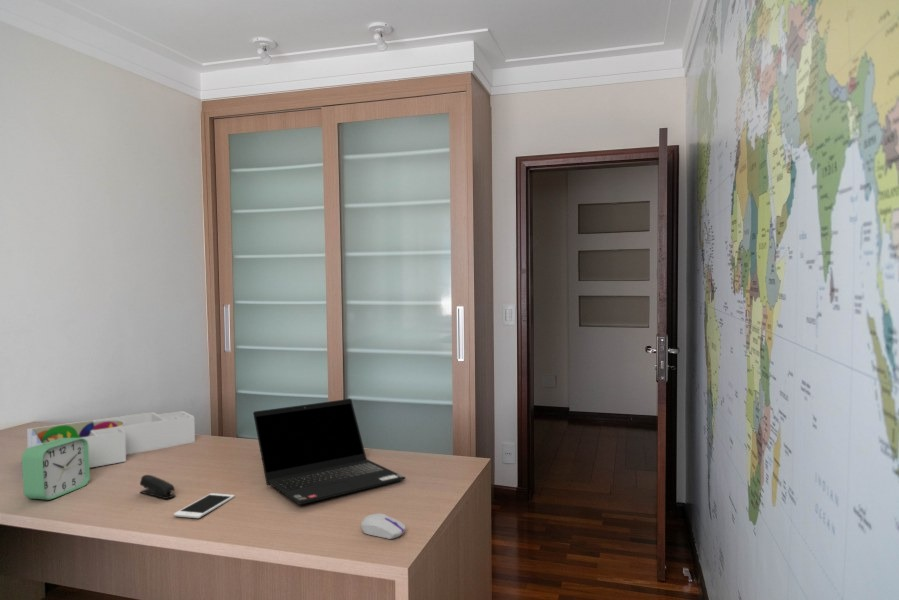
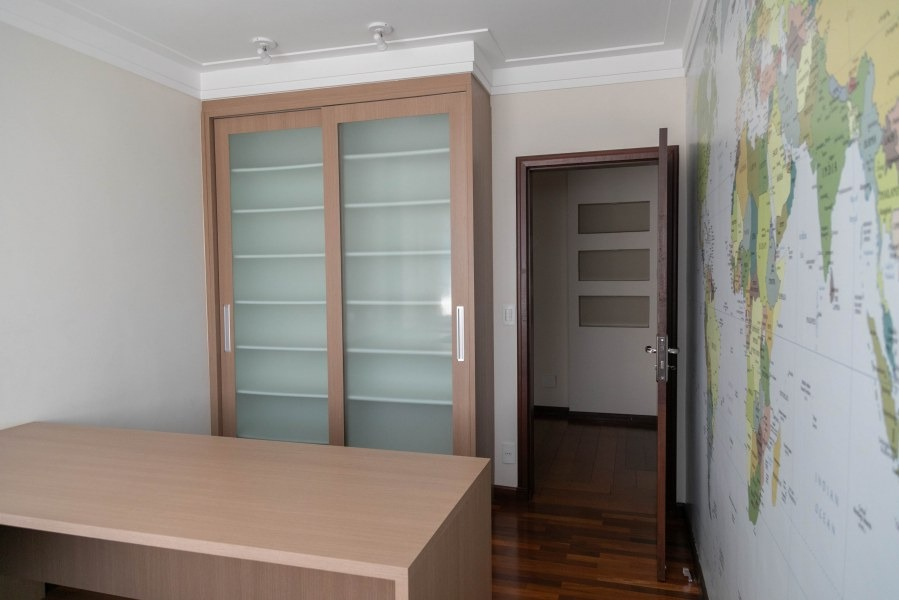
- alarm clock (56, 467)
- cell phone (205, 505)
- stapler (157, 486)
- desk organizer (117, 438)
- laptop computer (328, 446)
- computer mouse (382, 524)
